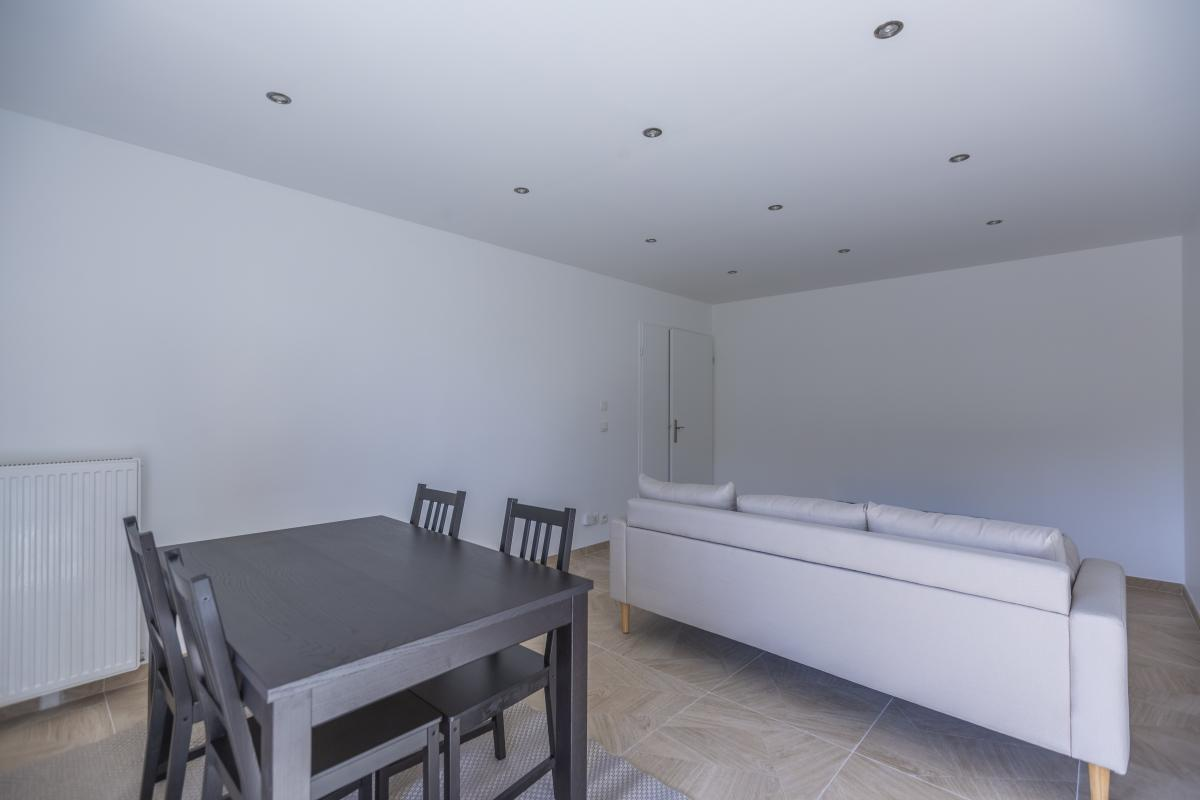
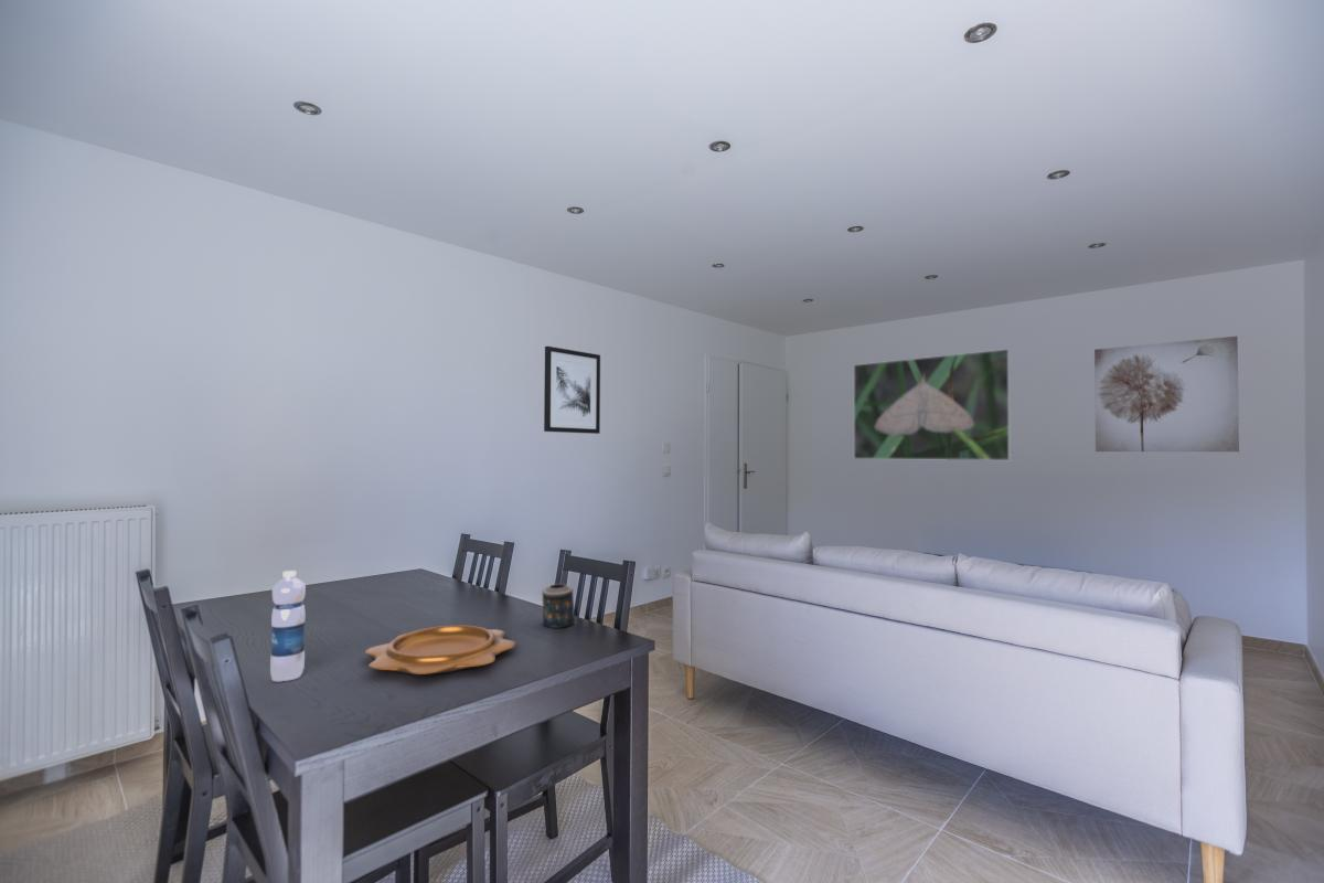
+ wall art (1162, 397)
+ decorative bowl (442, 647)
+ candle (556, 603)
+ water bottle (288, 624)
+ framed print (925, 408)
+ wall art (573, 391)
